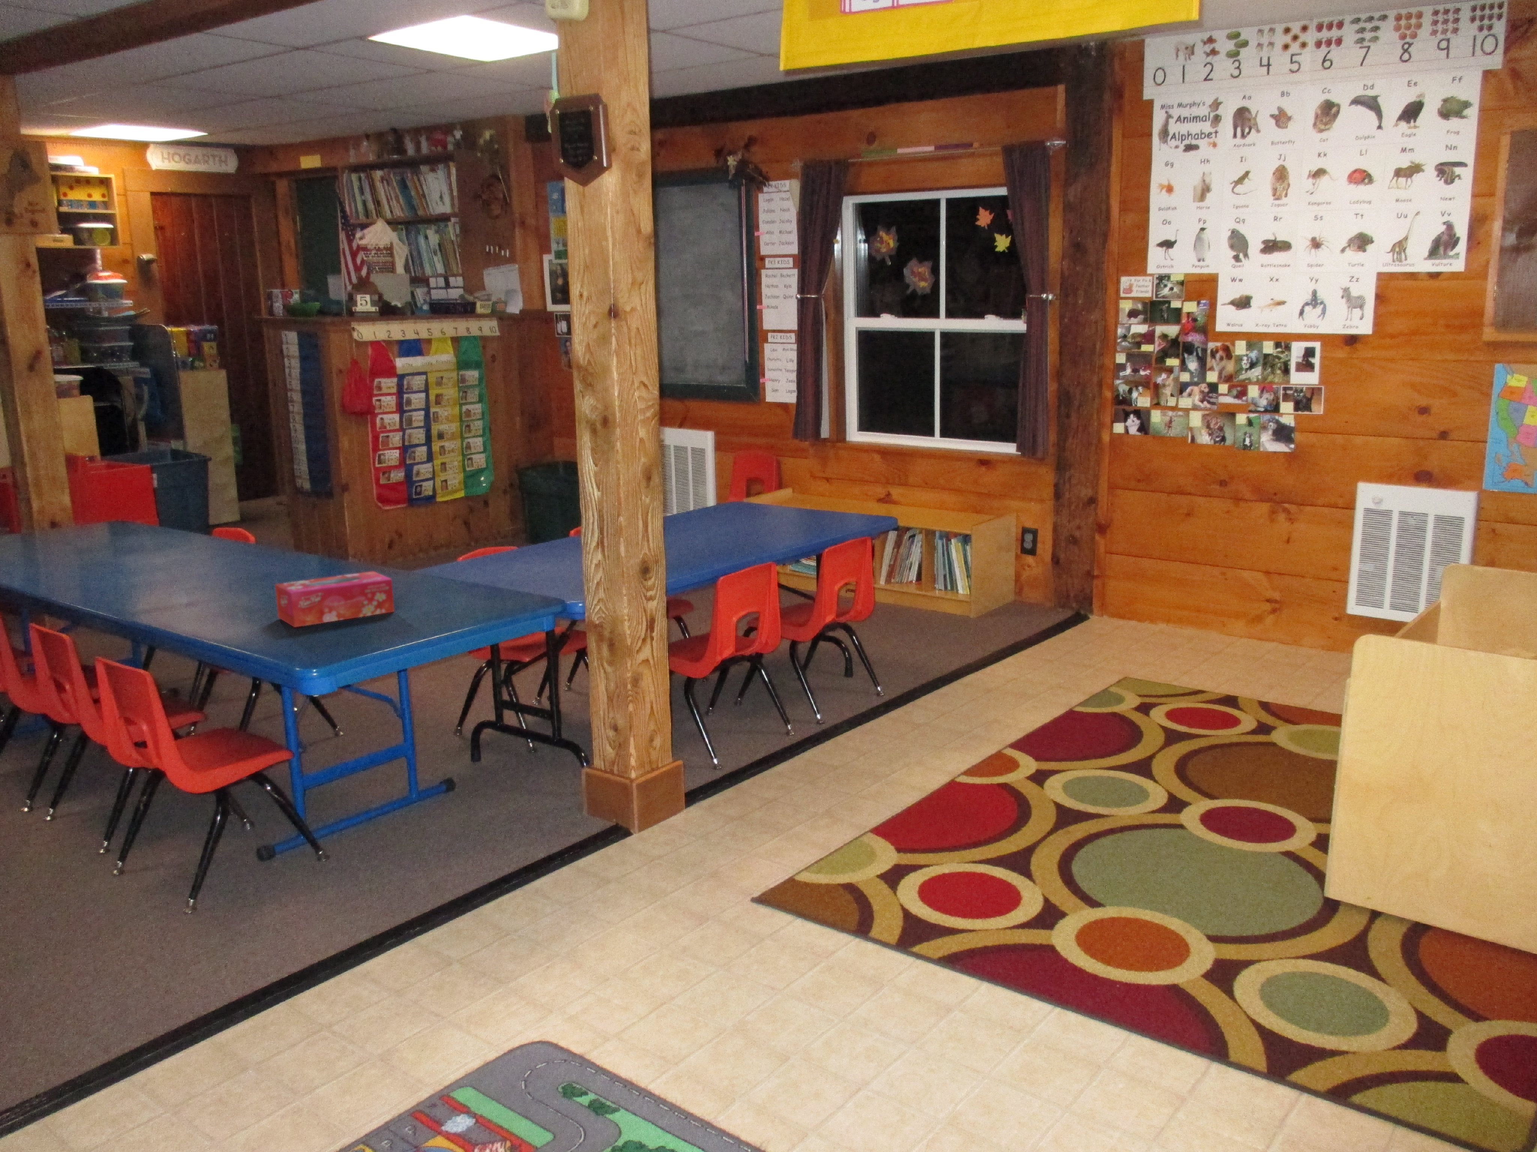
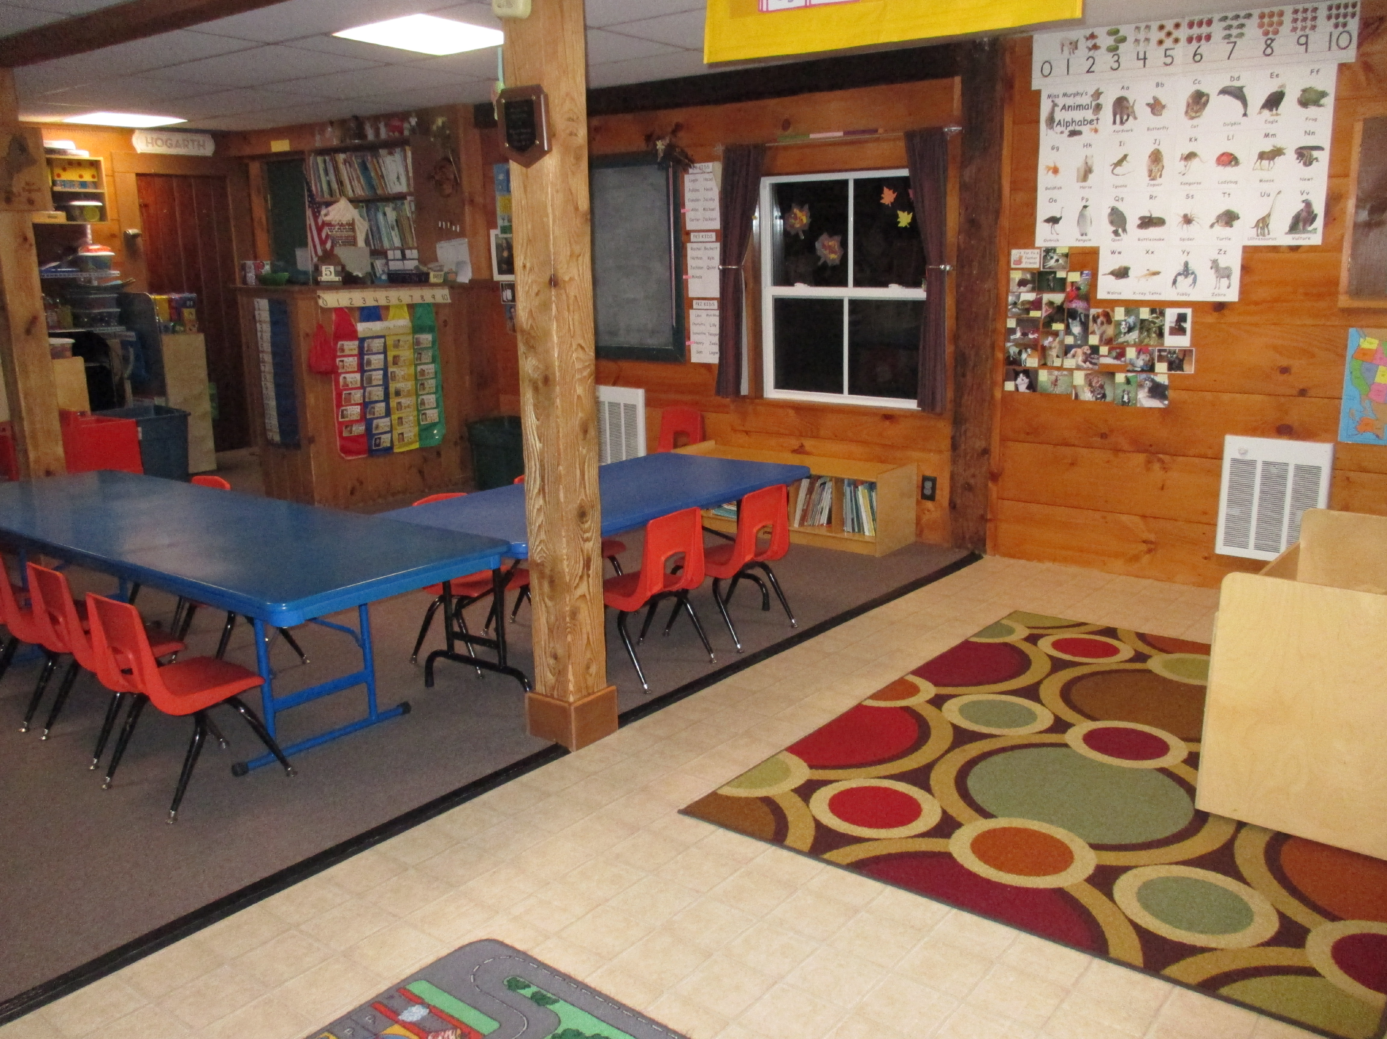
- tissue box (335, 598)
